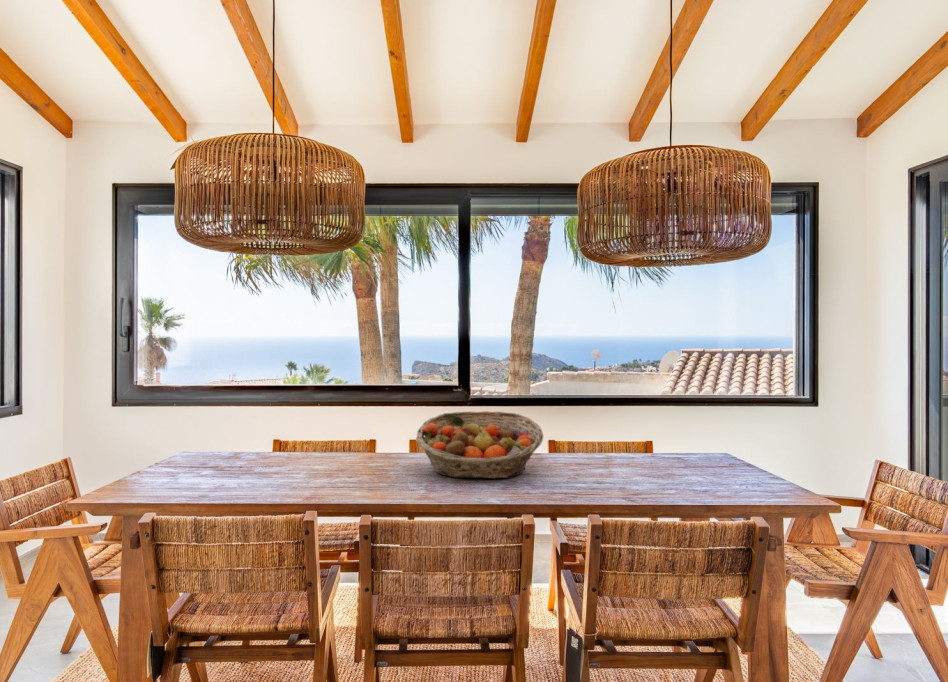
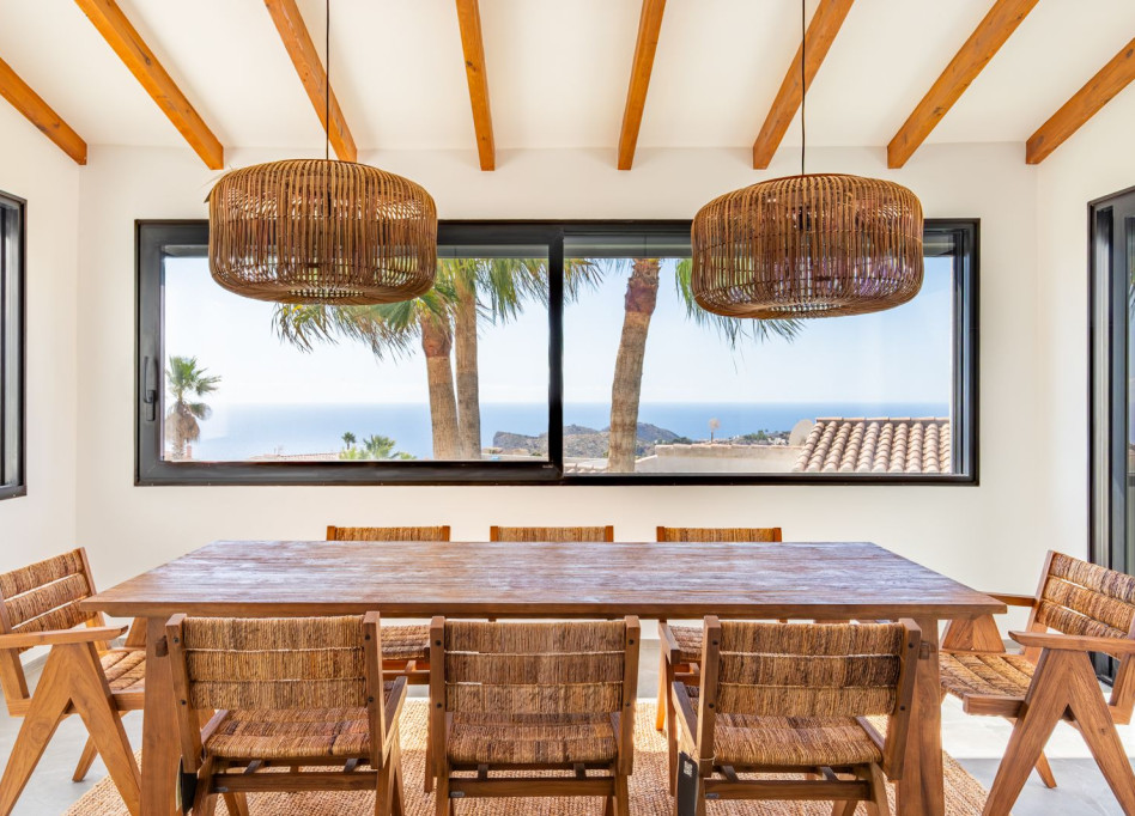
- fruit basket (479, 443)
